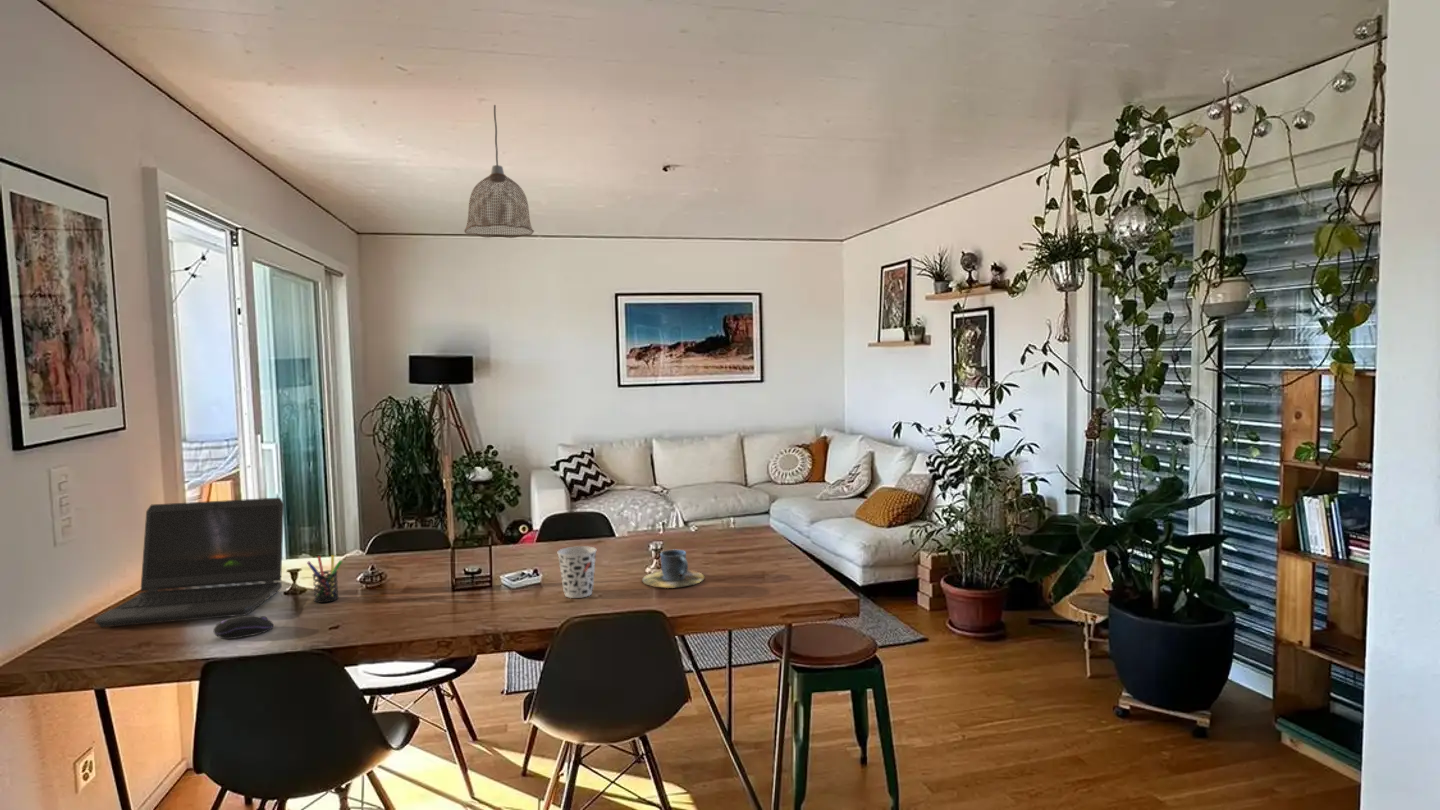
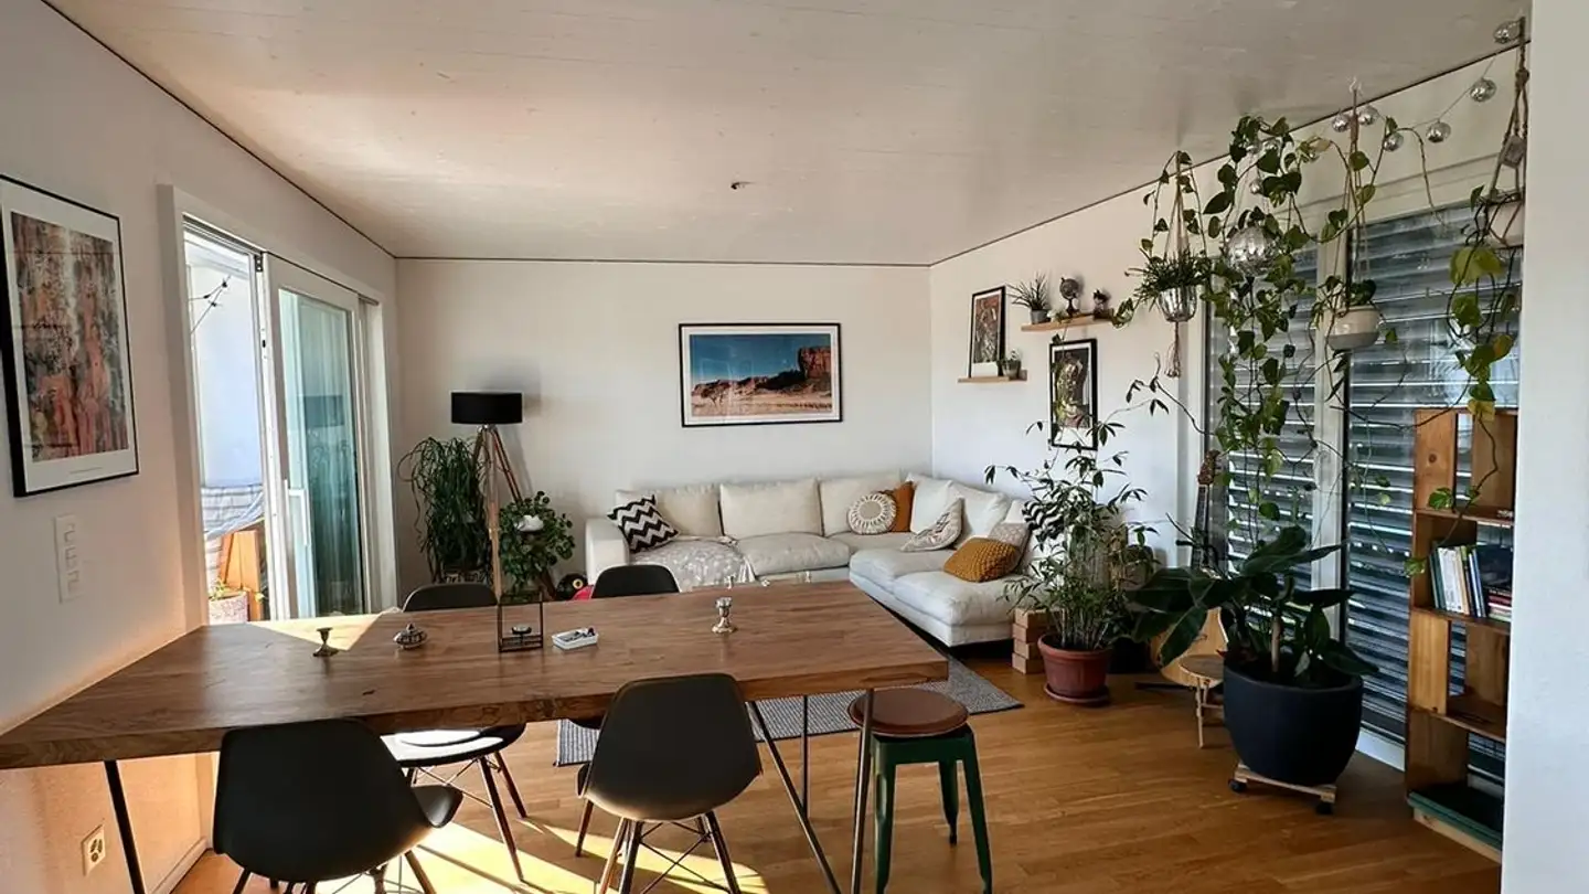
- pen holder (327, 577)
- cup (577, 572)
- computer mouse (243, 624)
- pendant lamp (497, 169)
- cup (673, 565)
- laptop computer (195, 557)
